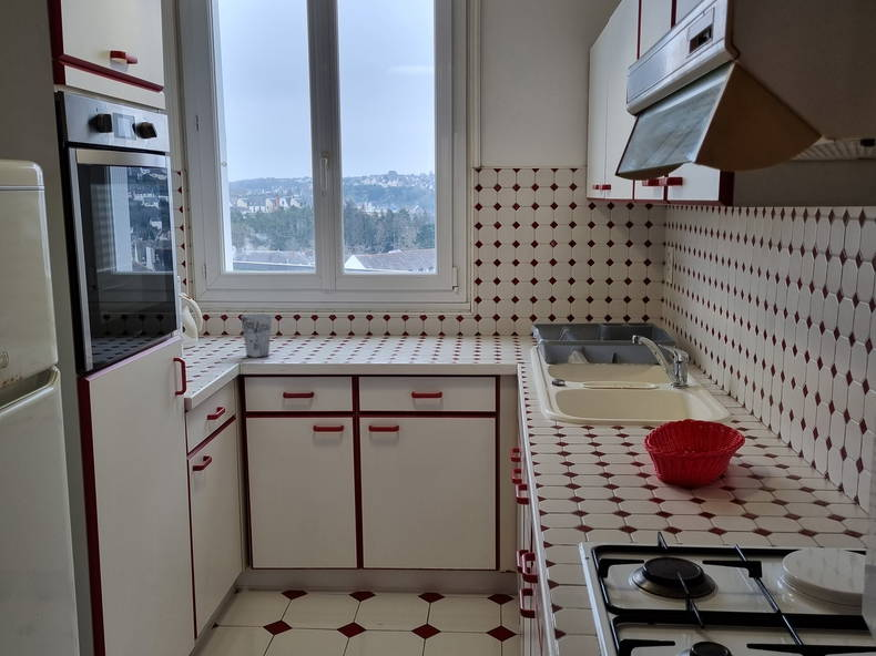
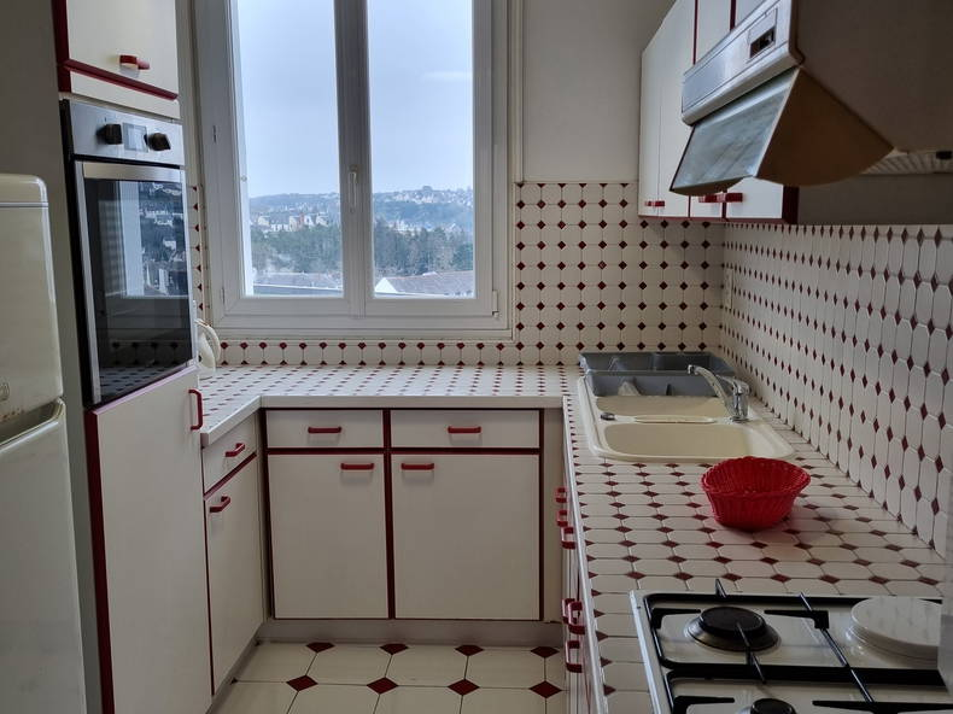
- cup (256, 336)
